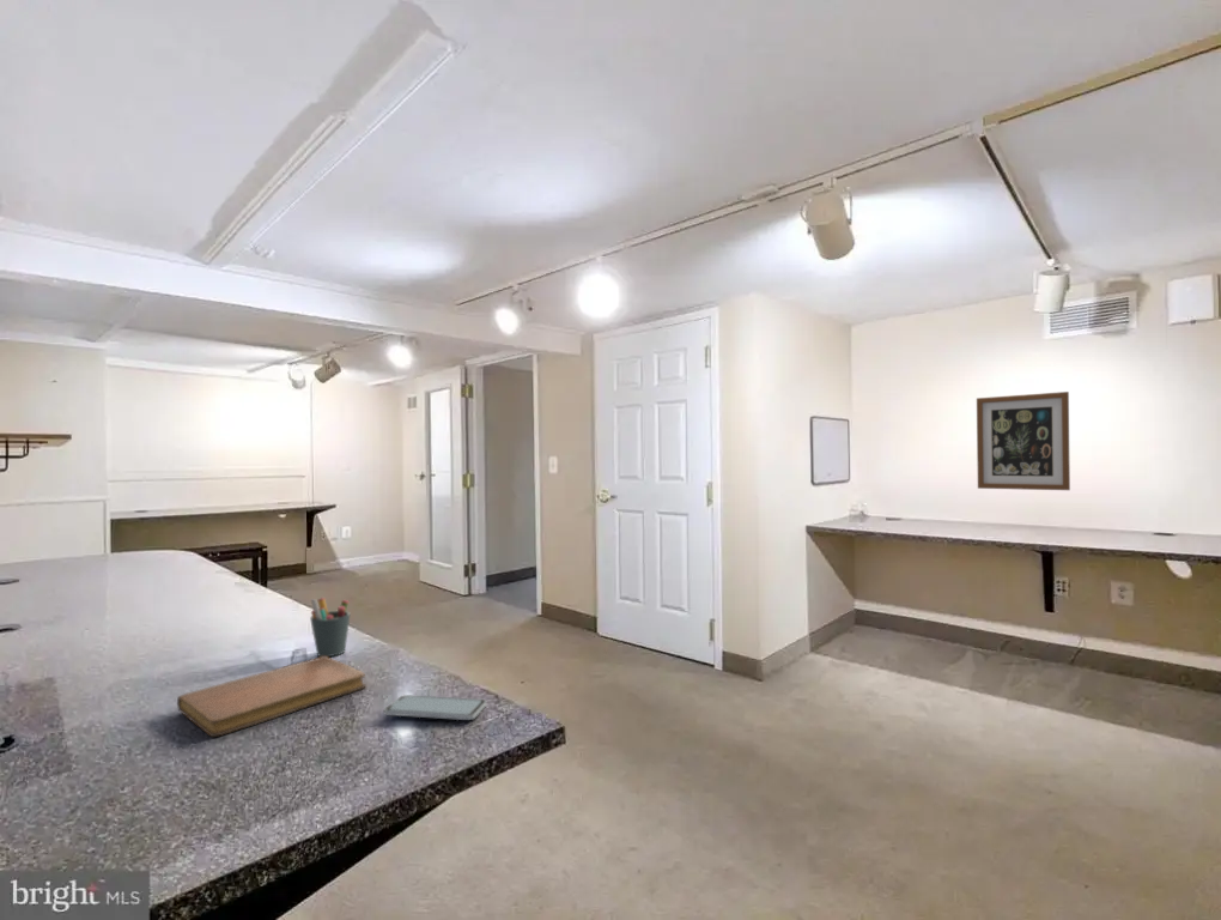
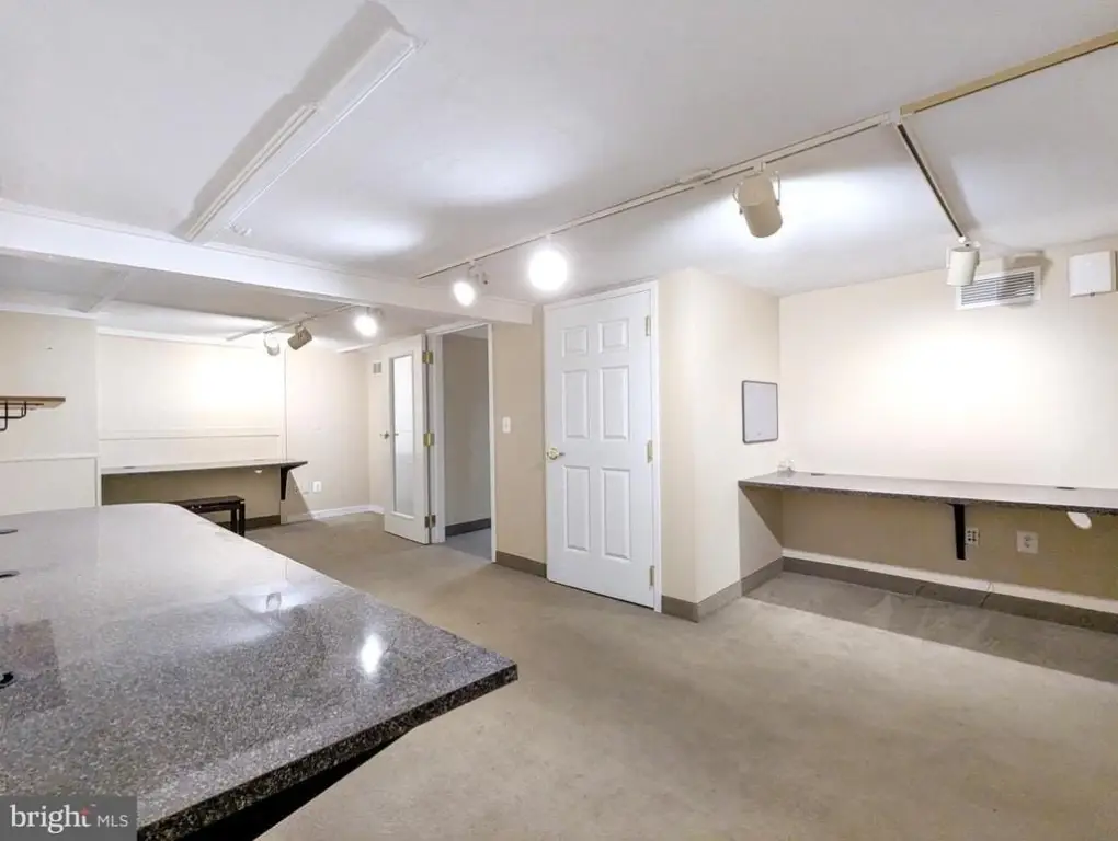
- wall art (1021, 442)
- pen holder (330, 623)
- smartphone (436, 707)
- notebook (275, 690)
